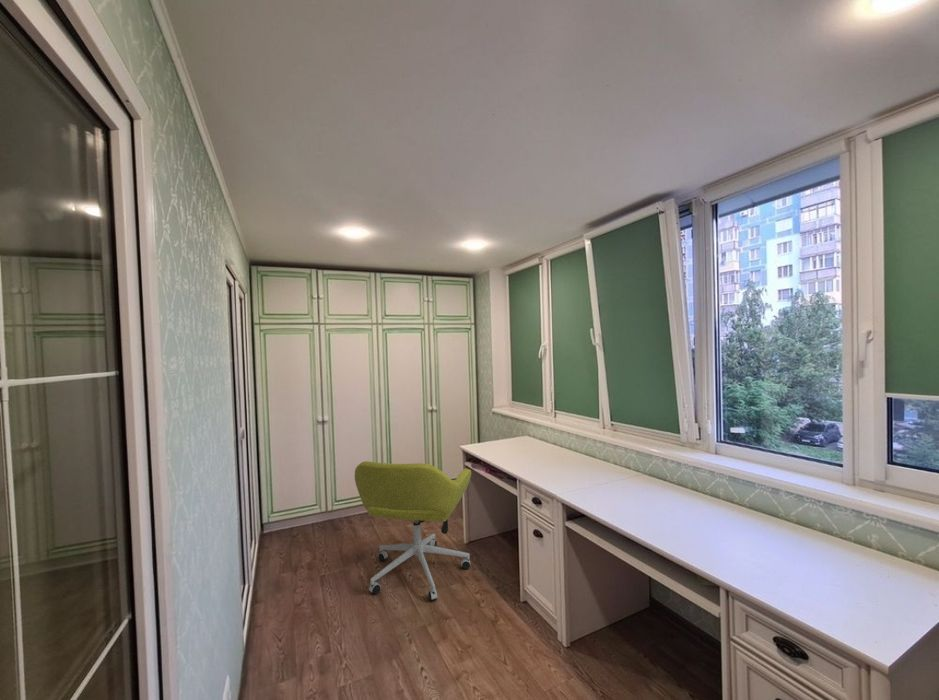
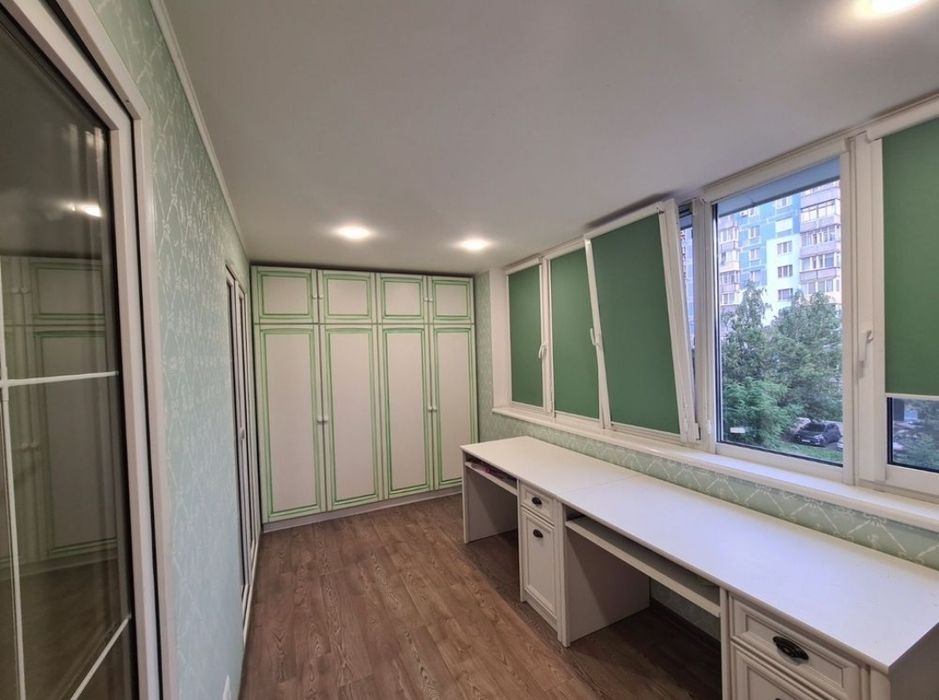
- office chair (416, 509)
